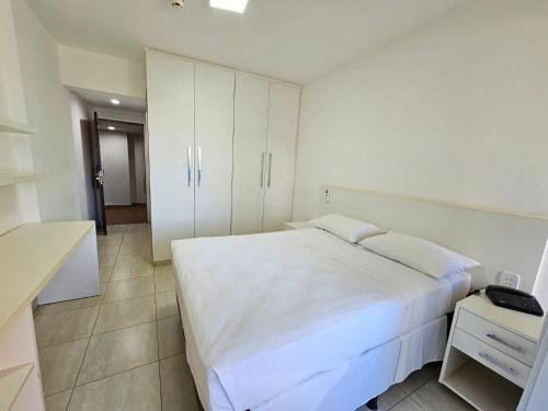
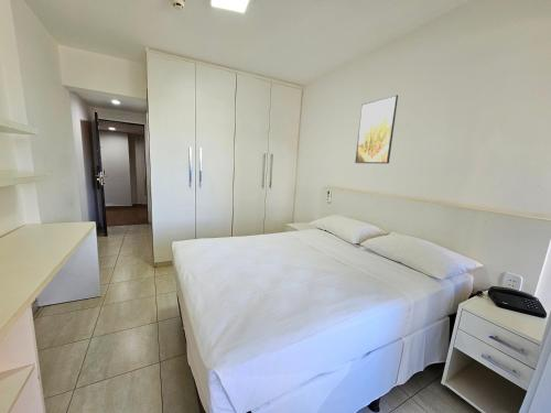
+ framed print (374, 132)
